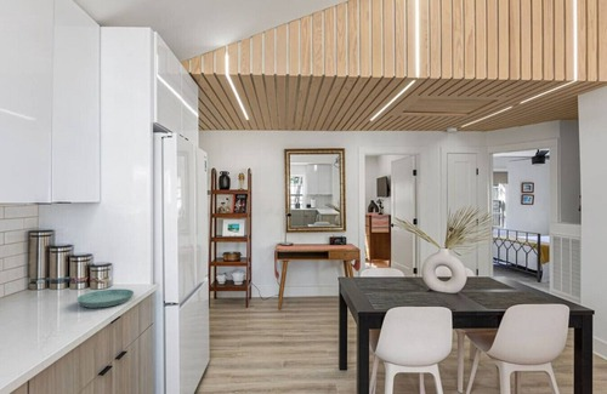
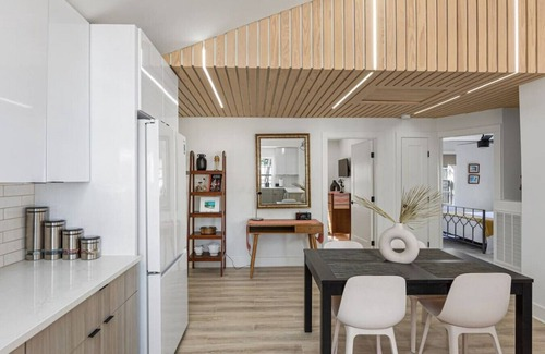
- saucer (106, 298)
